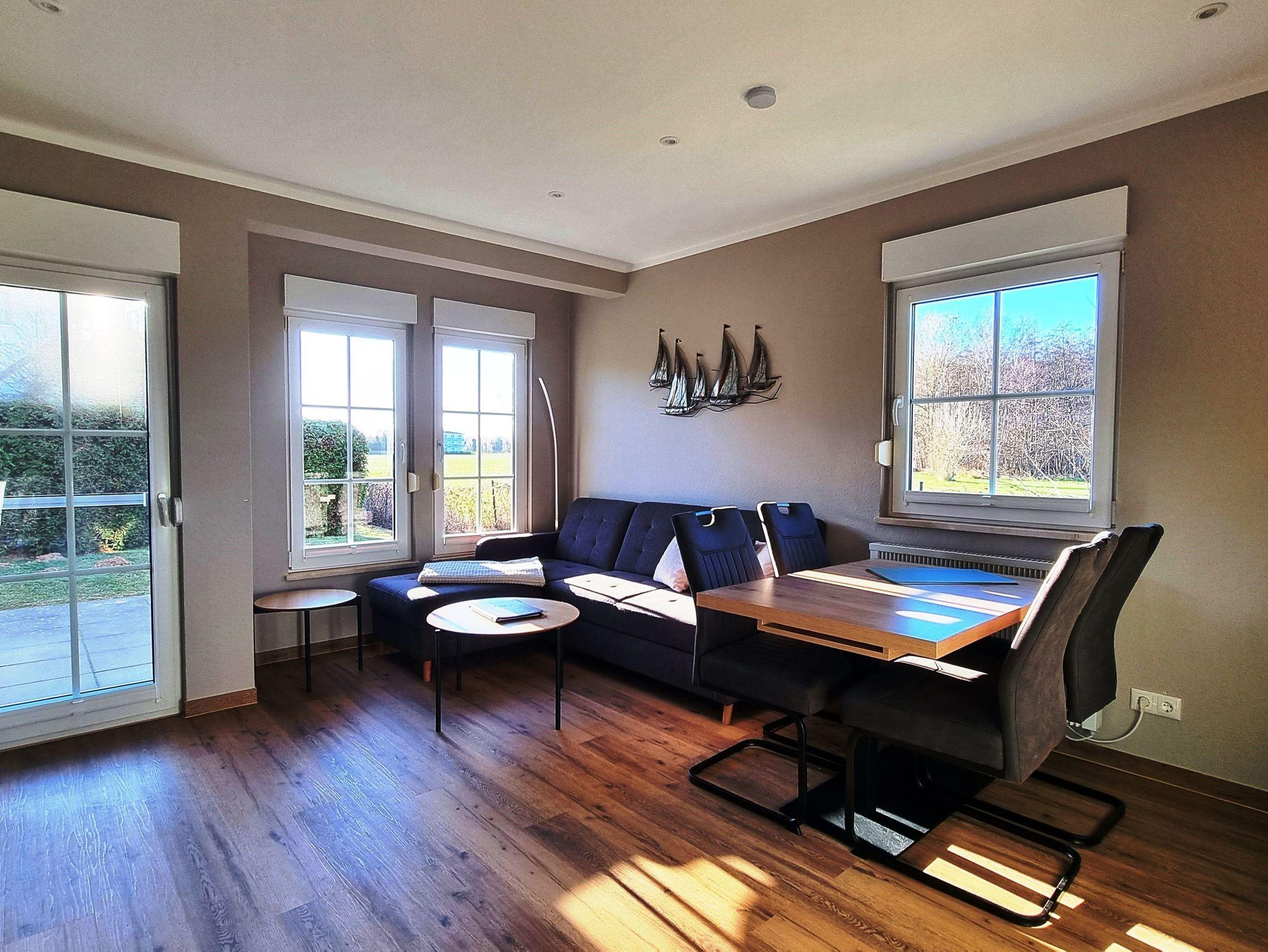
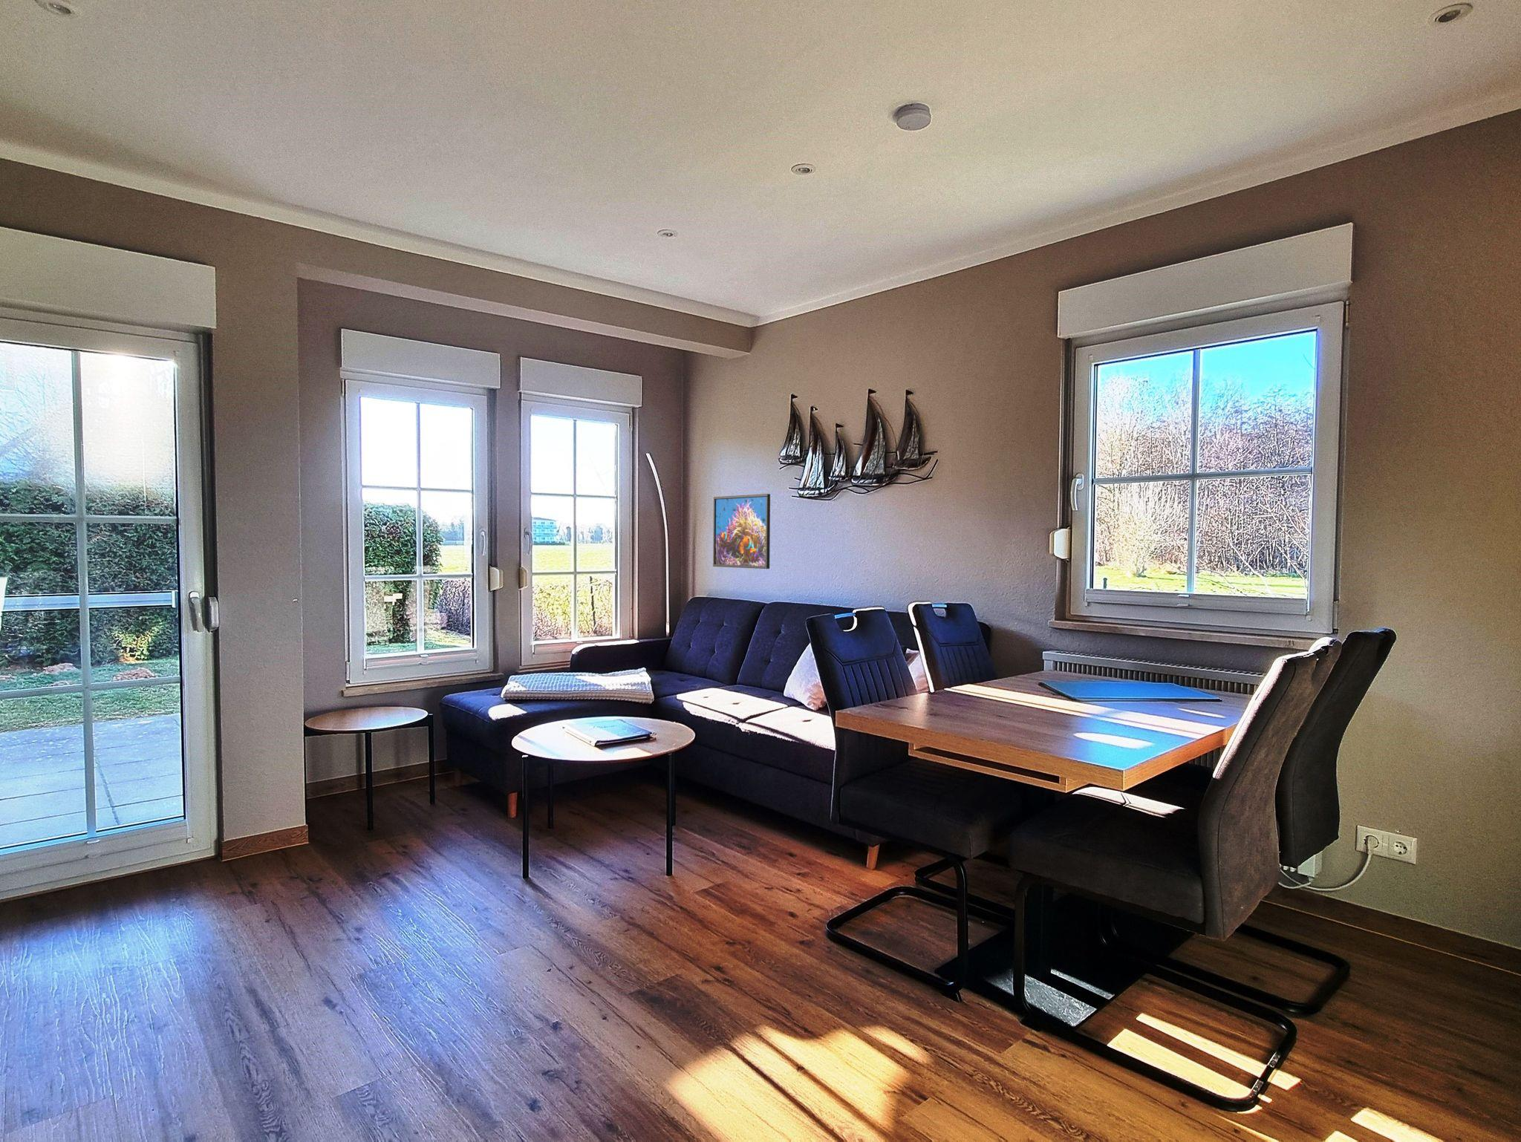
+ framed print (740, 531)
